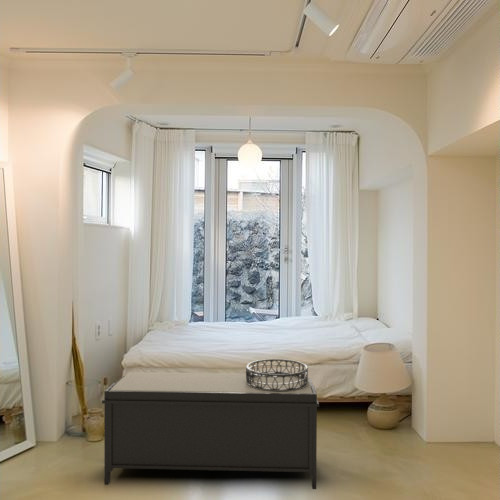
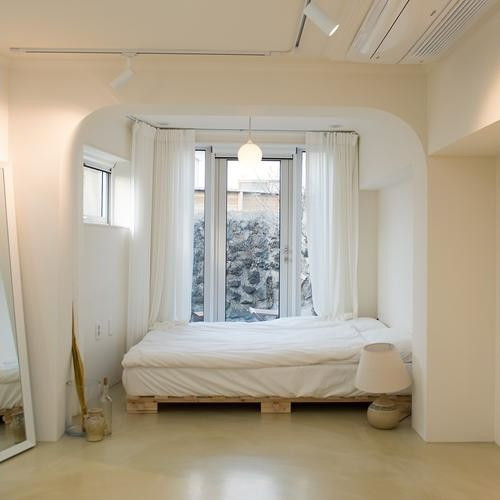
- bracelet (277, 373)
- bench (213, 426)
